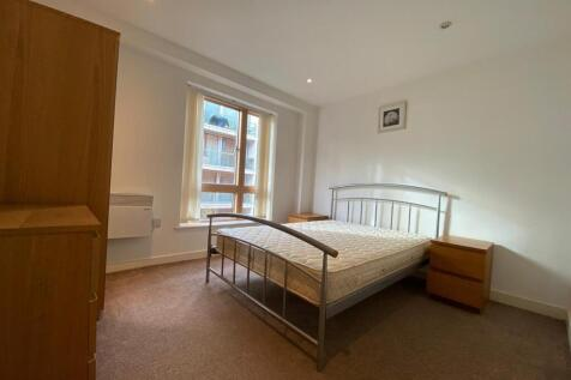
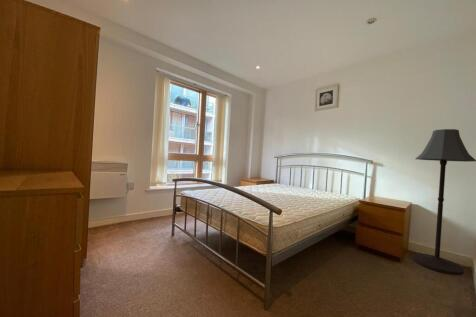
+ floor lamp (441, 197)
